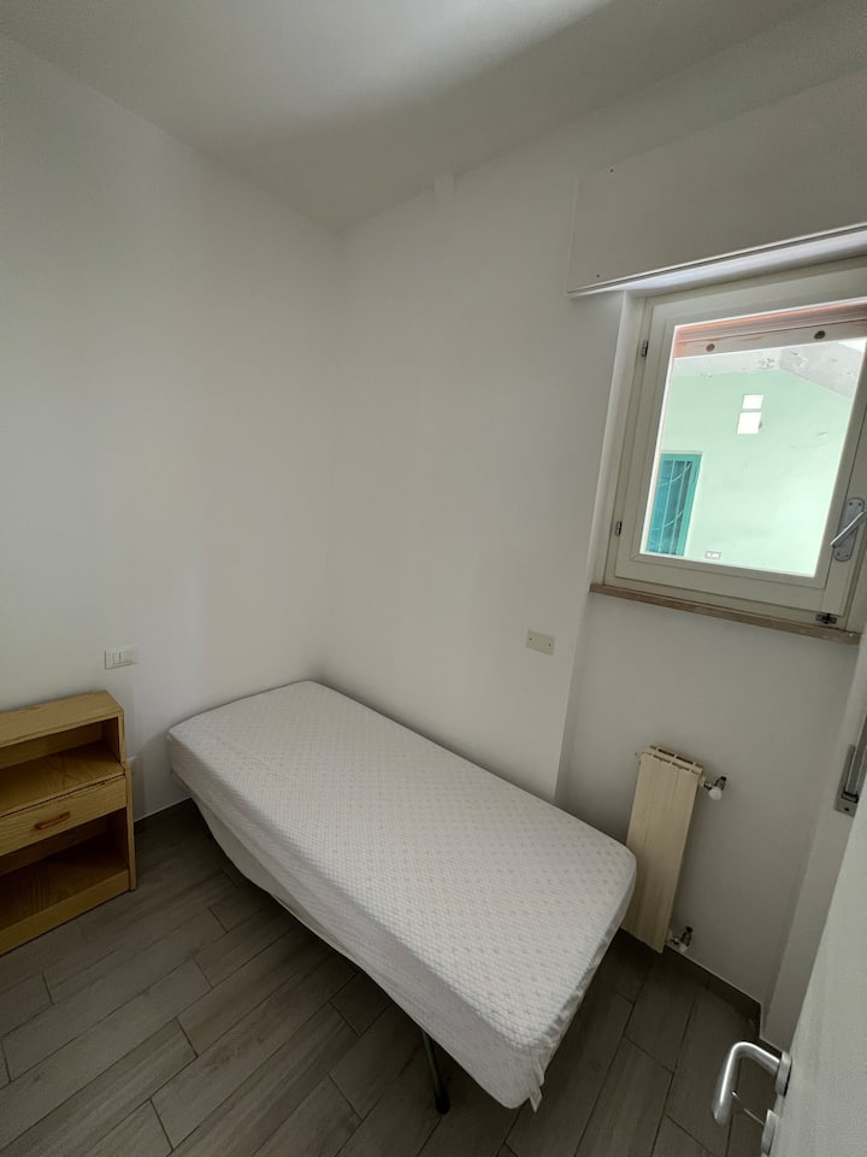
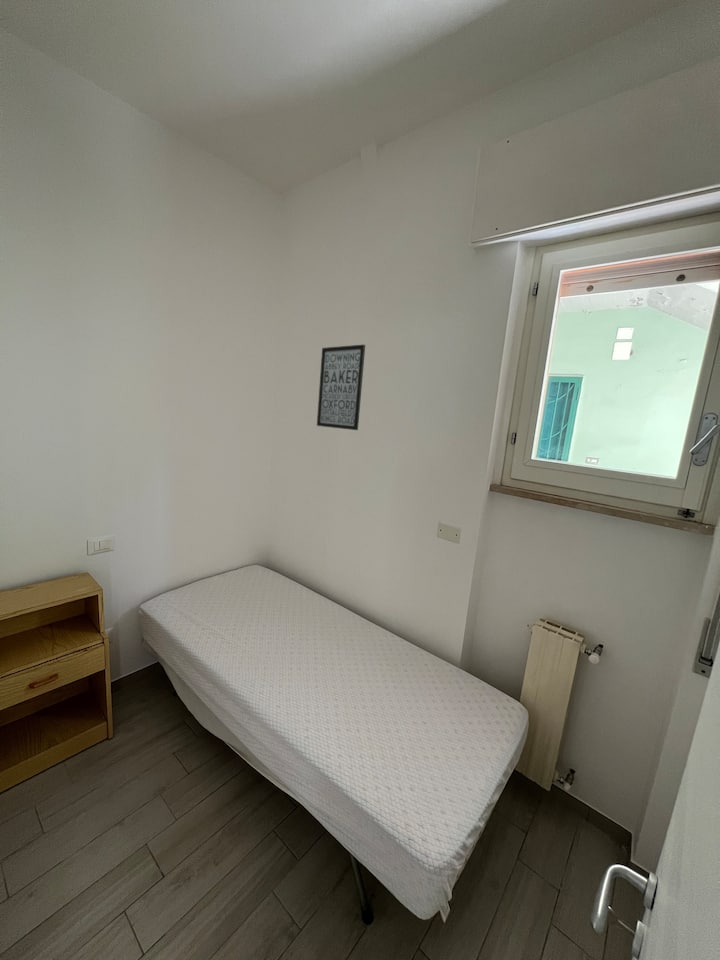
+ wall art (339, 387)
